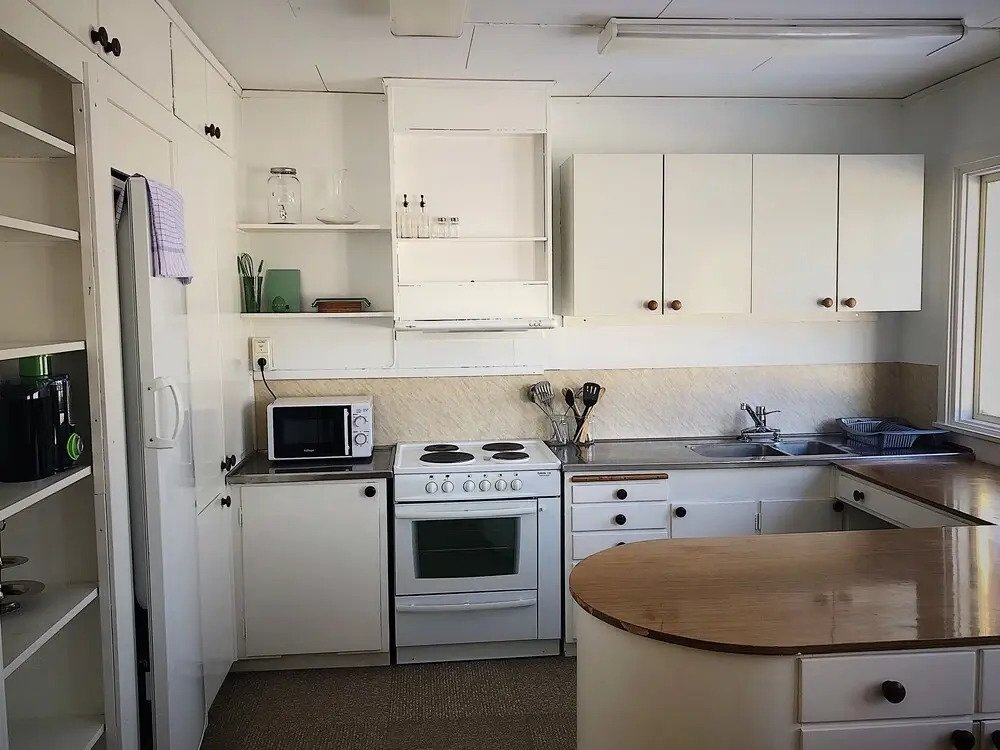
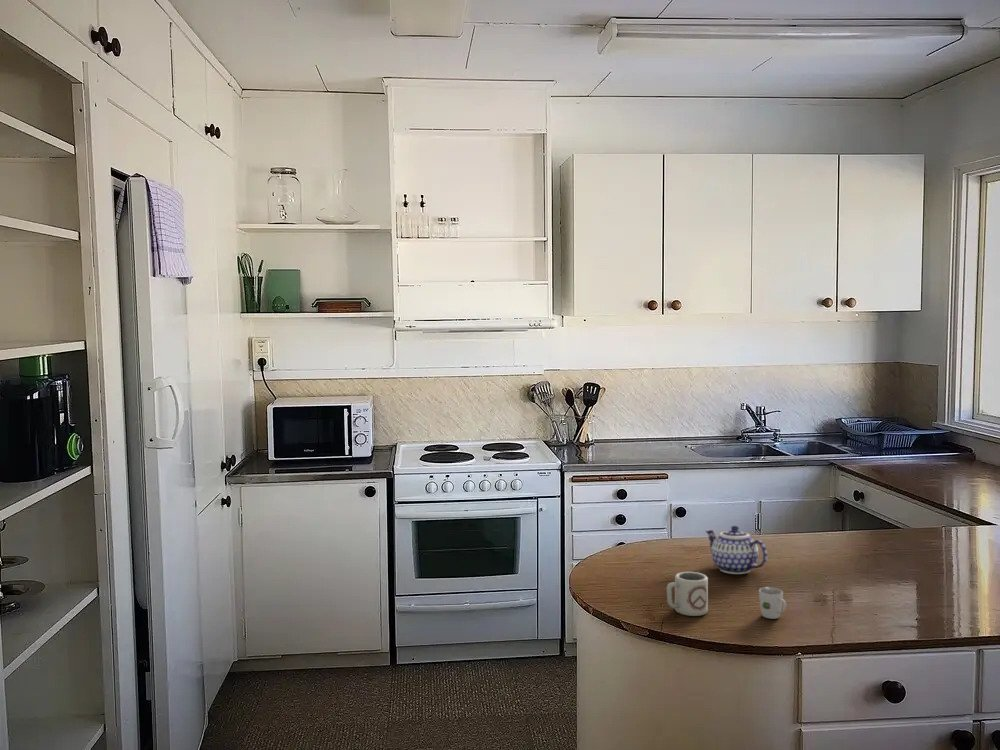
+ cup (686, 594)
+ teapot (734, 548)
+ cup (773, 595)
